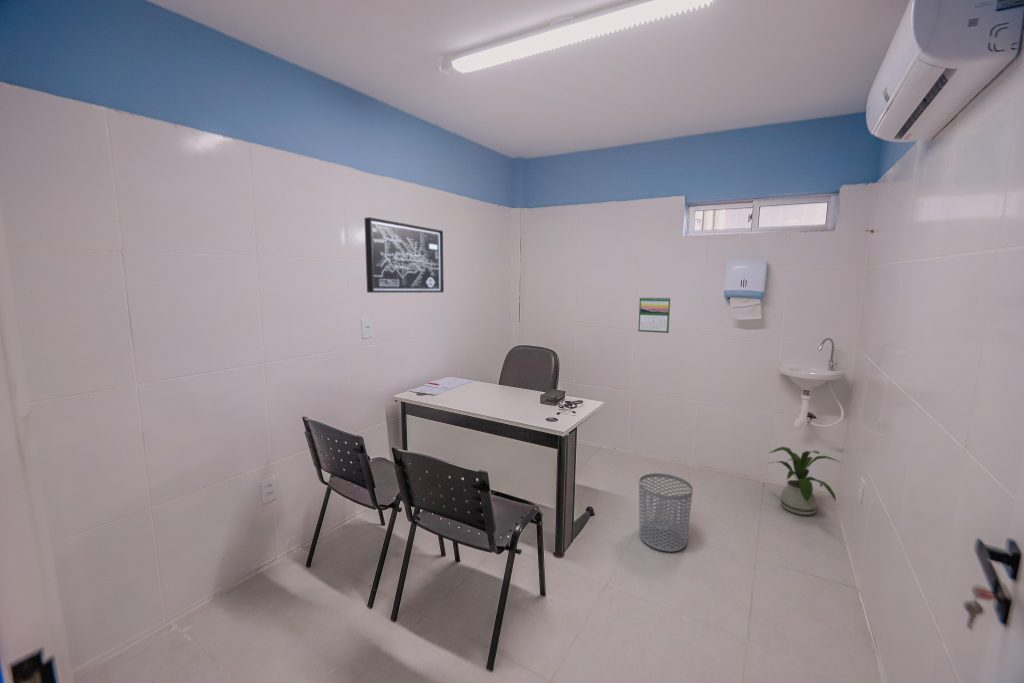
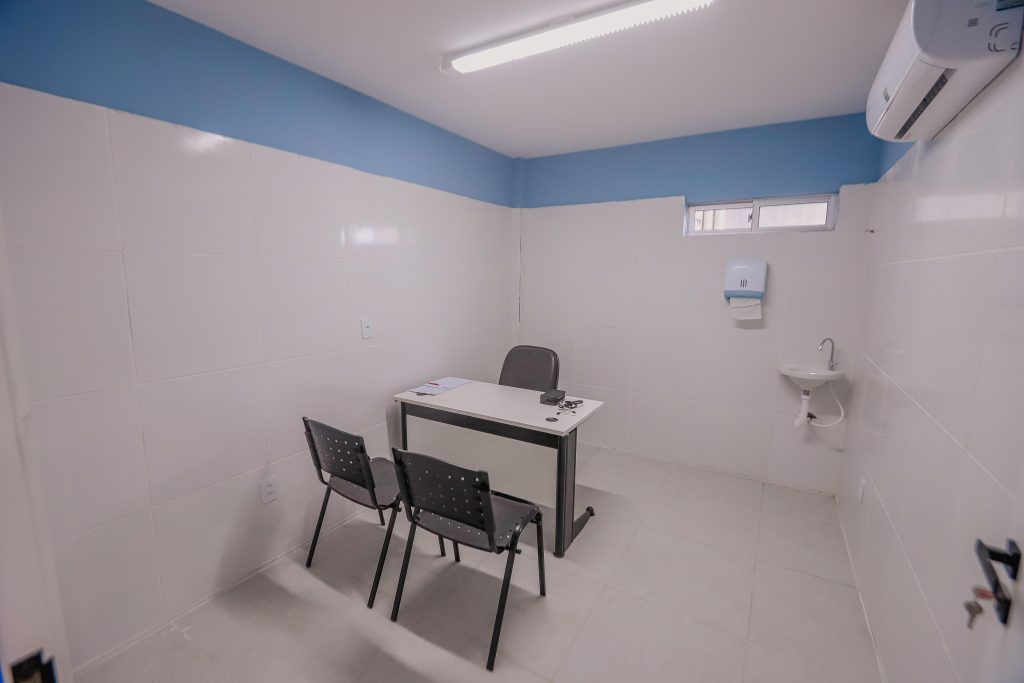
- house plant (802, 474)
- waste bin (663, 511)
- wall art (408, 259)
- calendar (654, 314)
